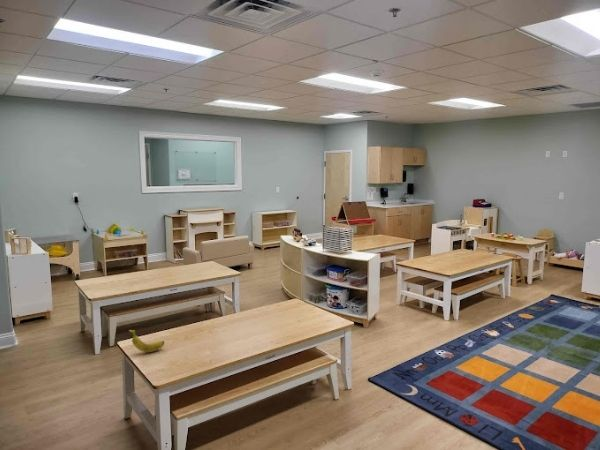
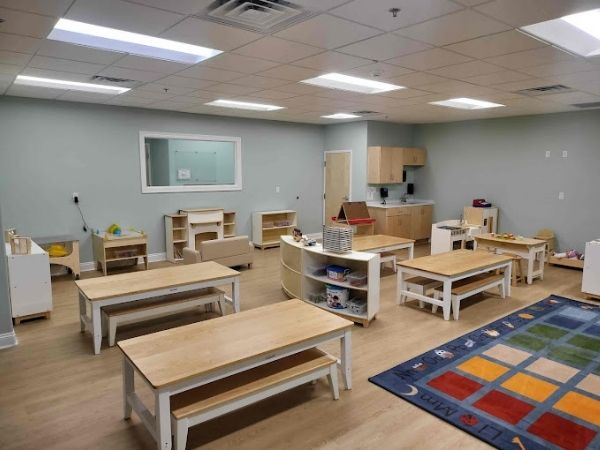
- banana (145, 343)
